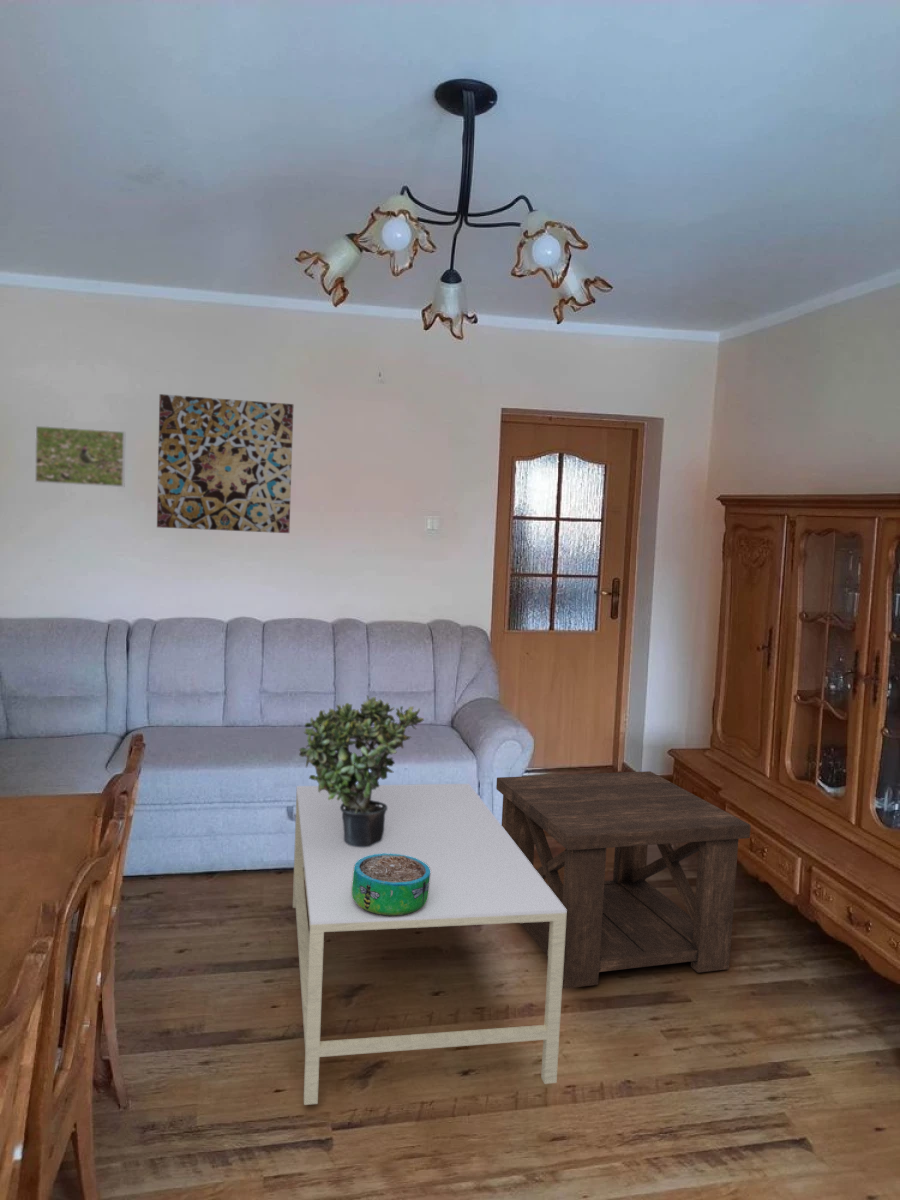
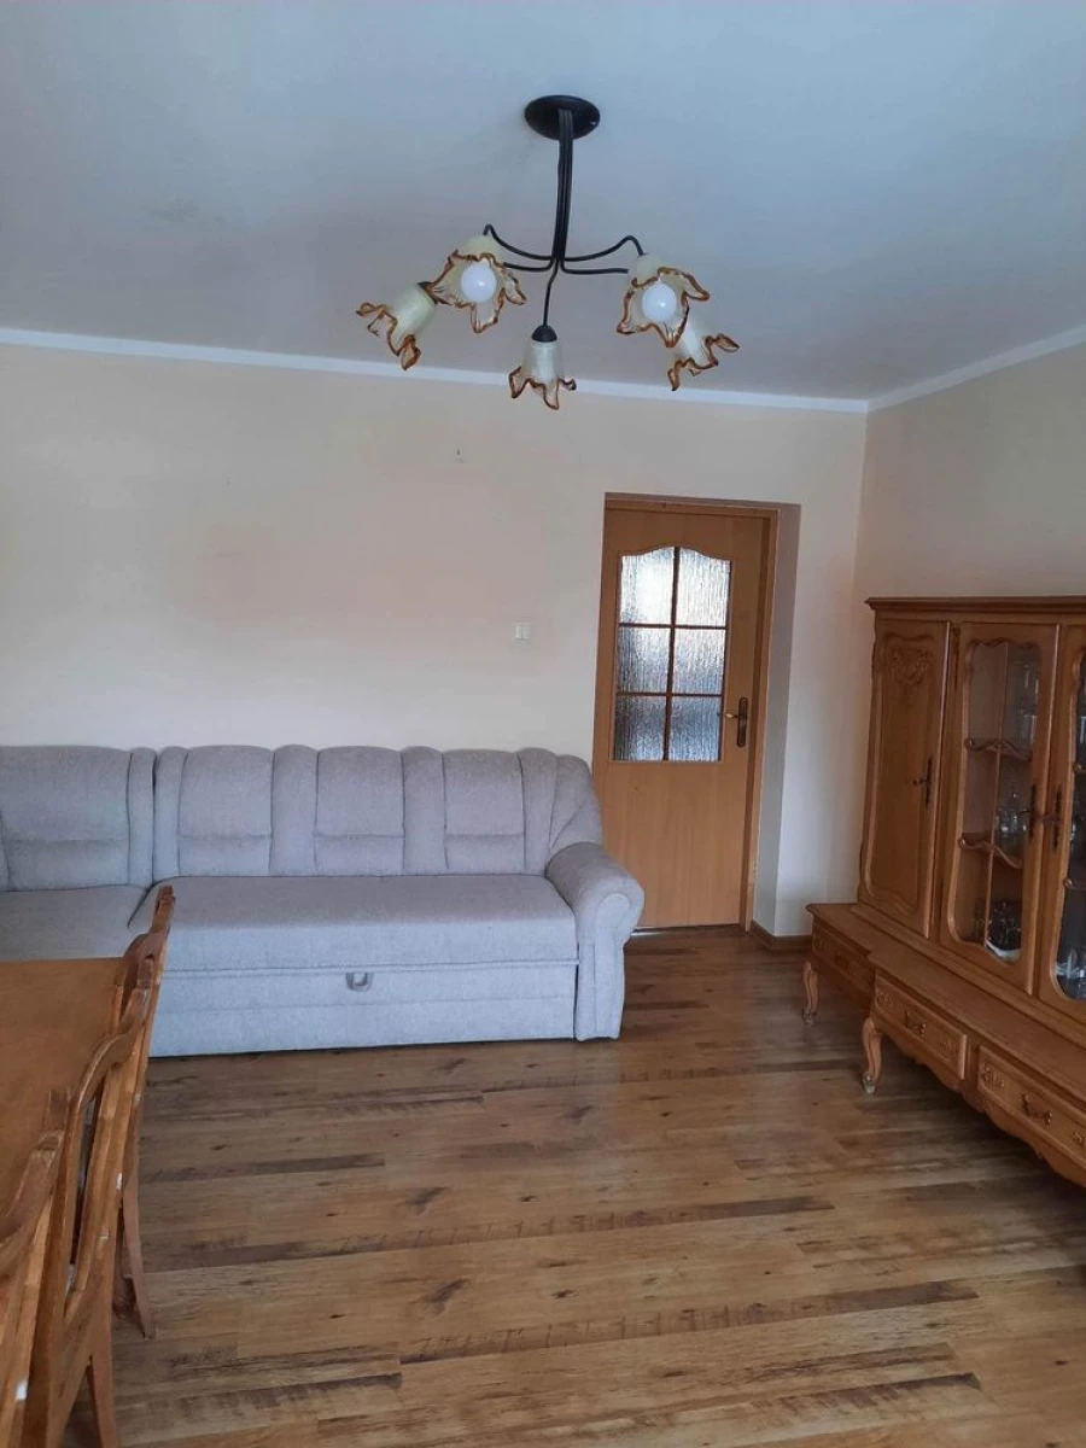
- side table (614, 868)
- potted plant (365, 766)
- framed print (80, 456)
- wall art (226, 465)
- coffee table (405, 915)
- decorative bowl (391, 883)
